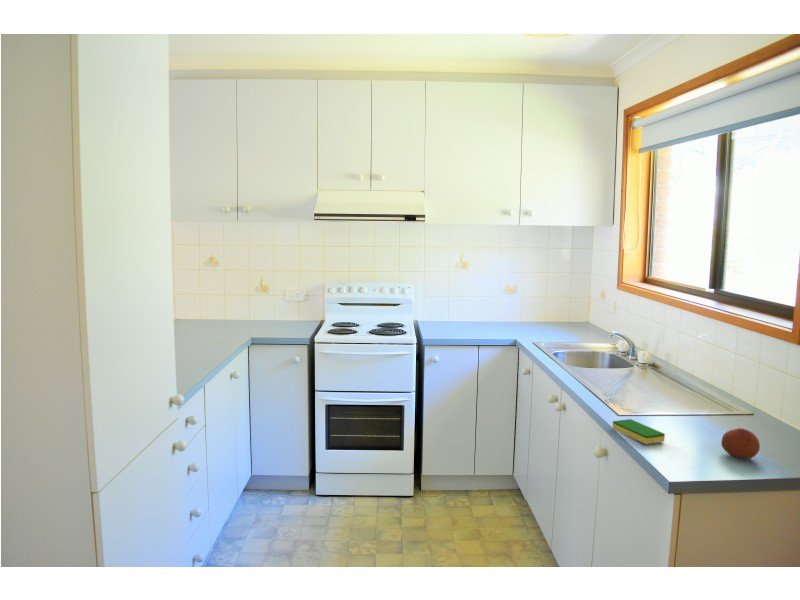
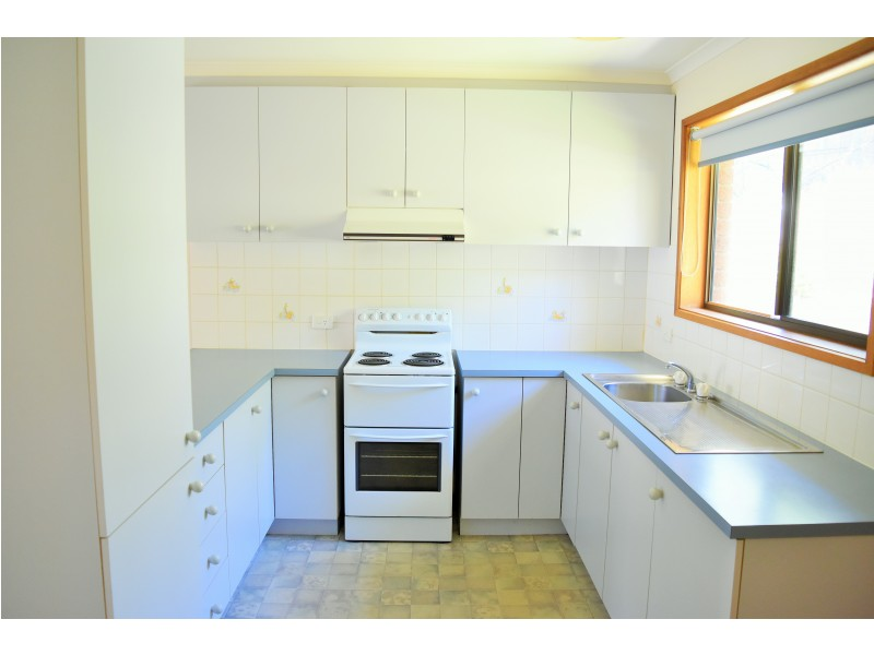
- fruit (739, 442)
- dish sponge (637, 431)
